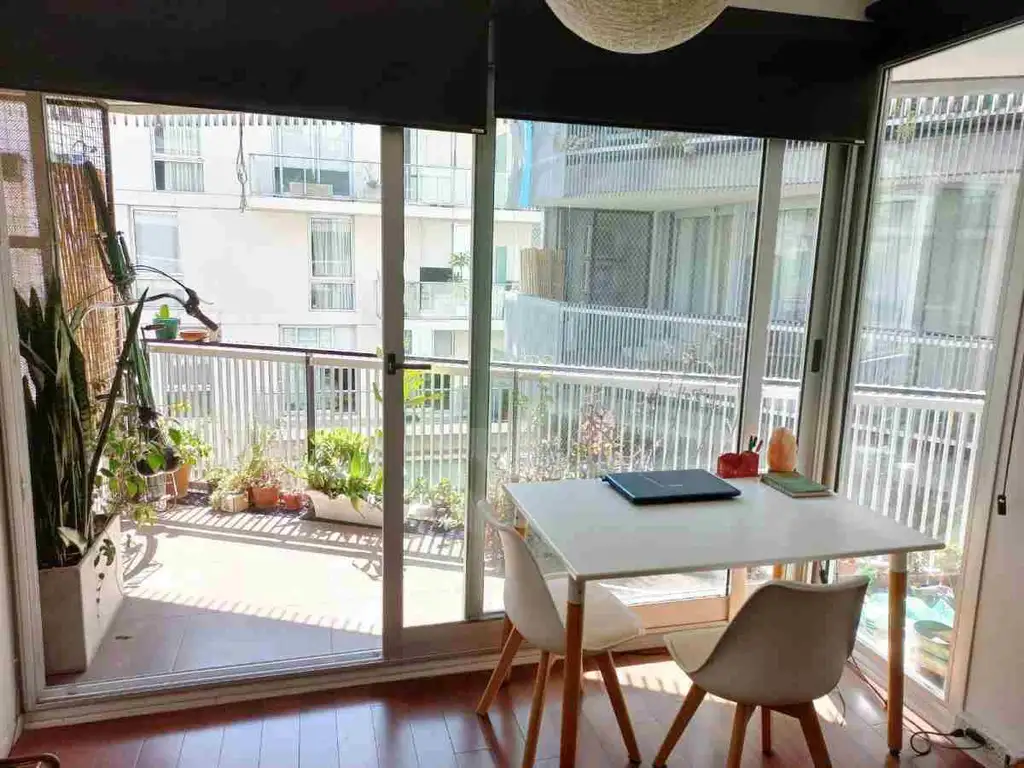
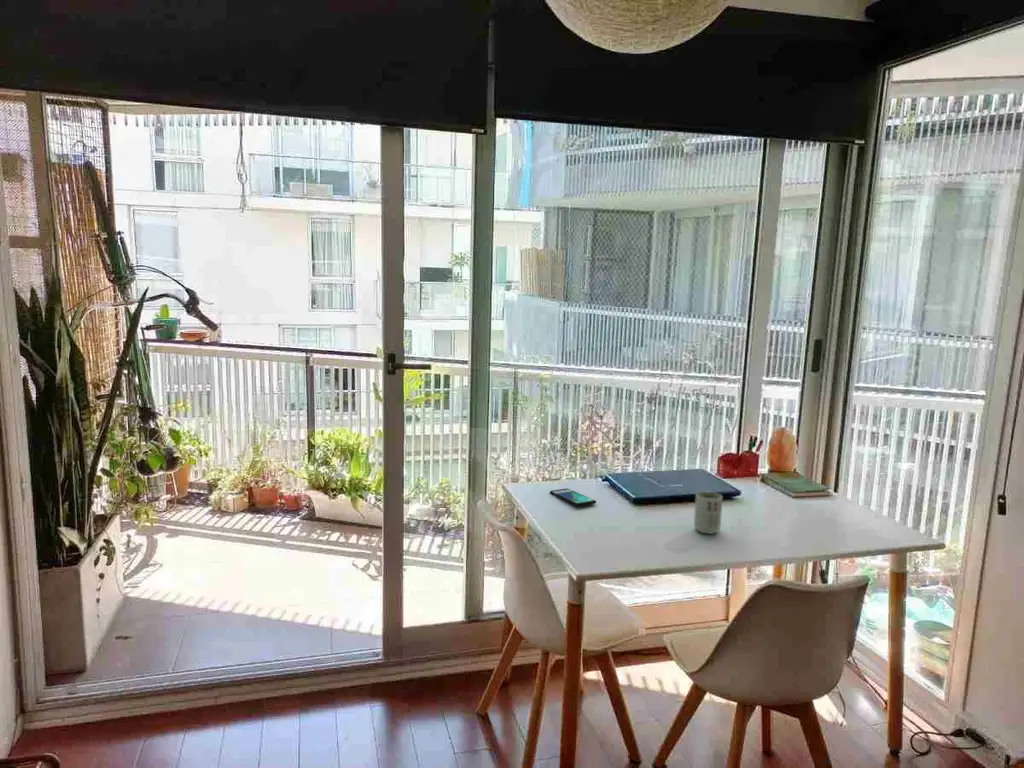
+ smartphone (572, 497)
+ cup (707, 512)
